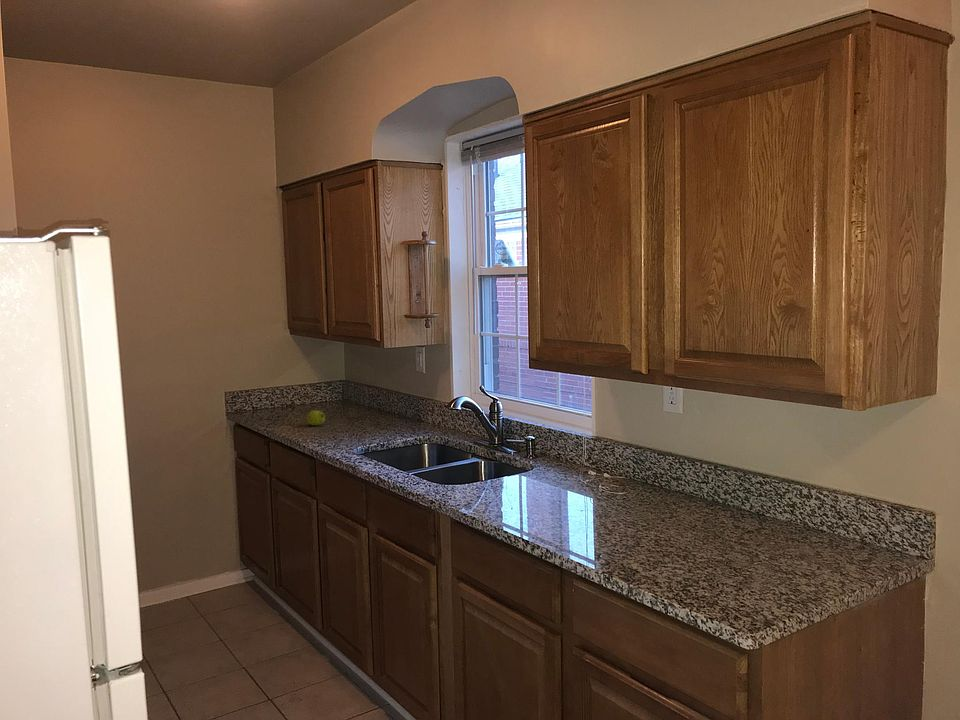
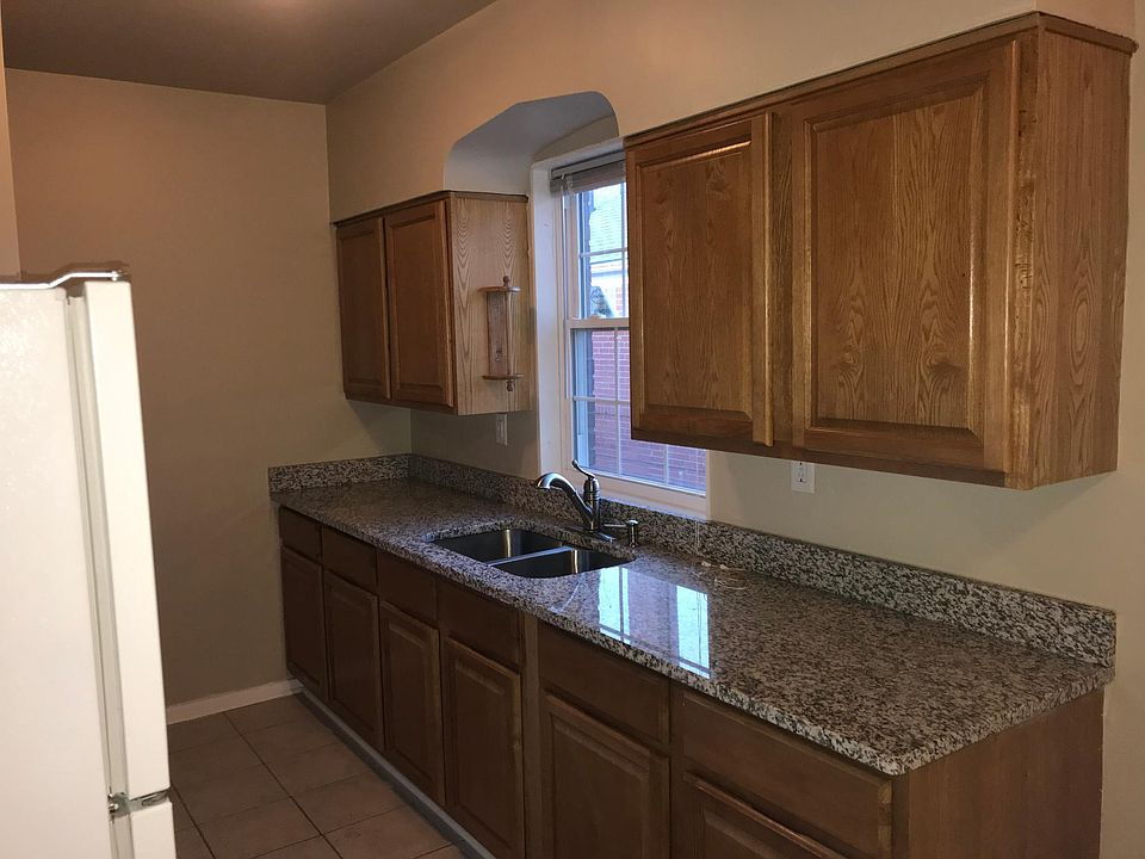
- fruit (315, 417)
